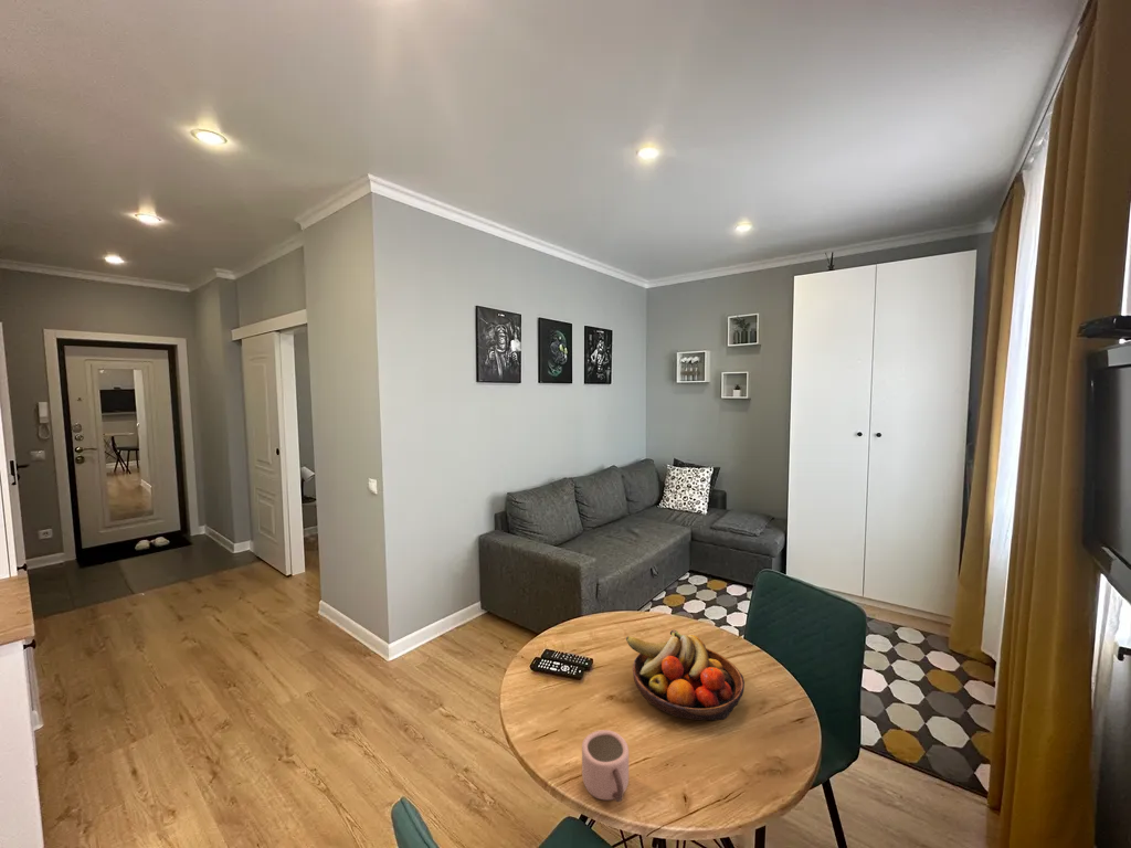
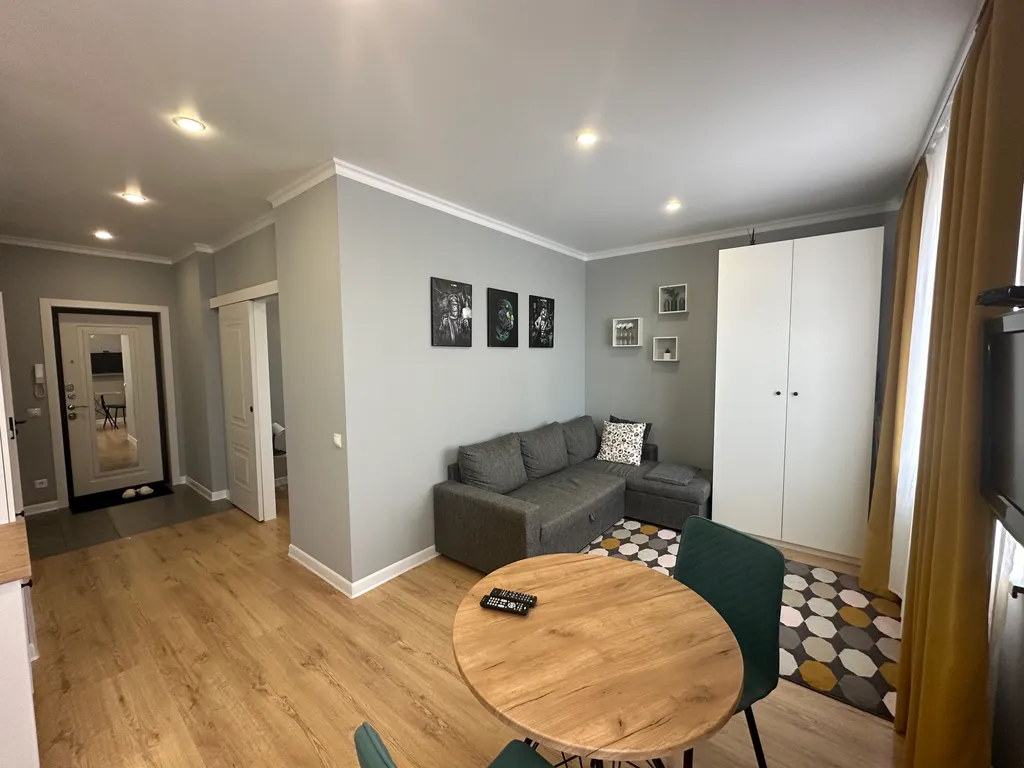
- mug (607, 770)
- fruit bowl (685, 668)
